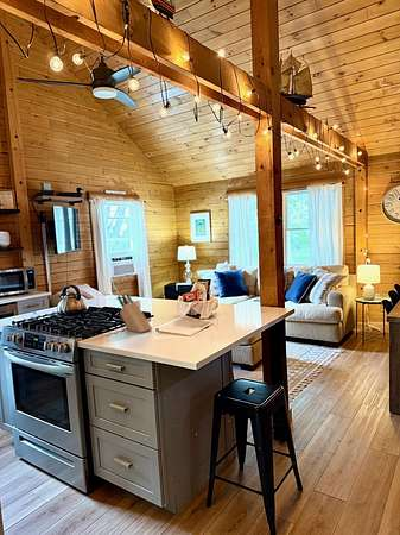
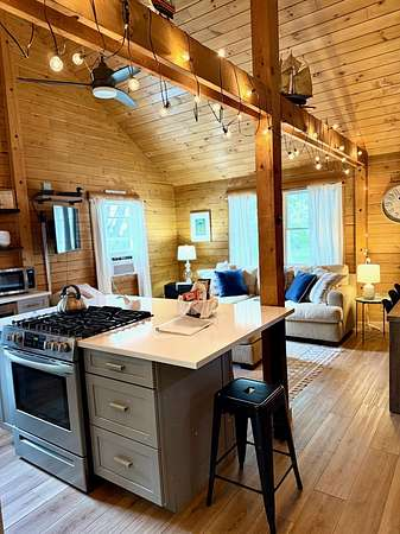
- knife block (133, 311)
